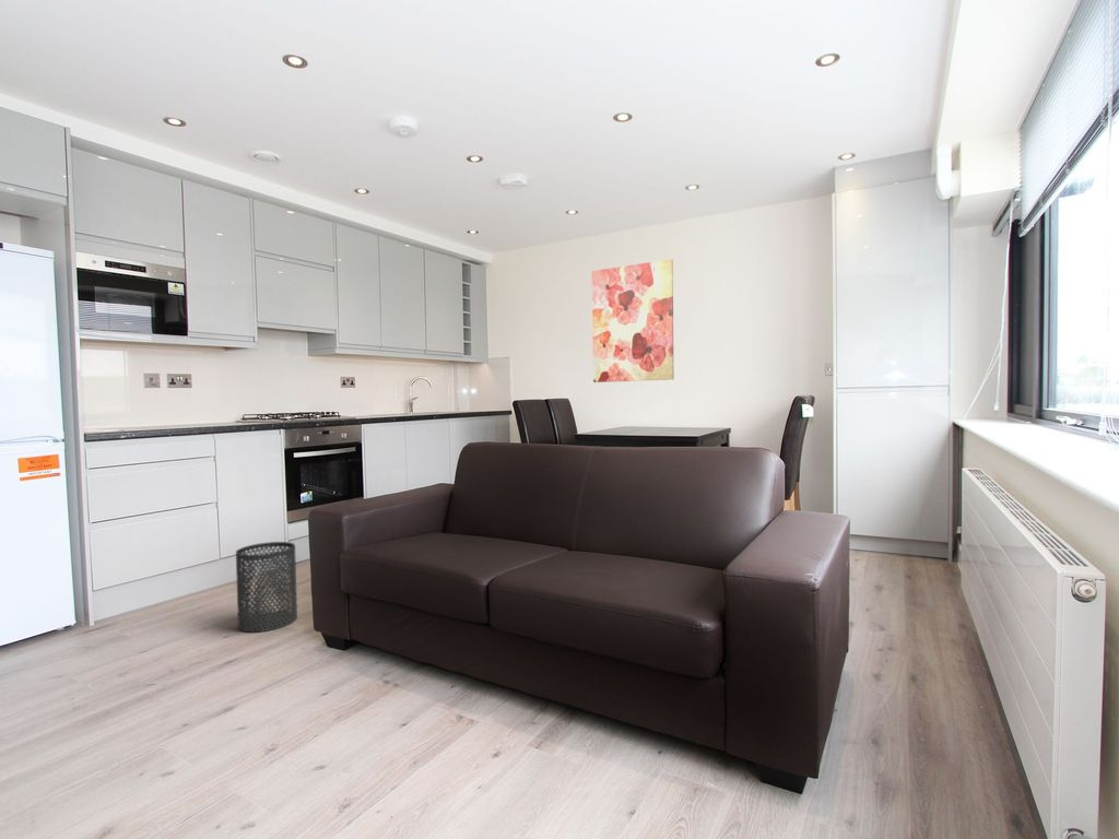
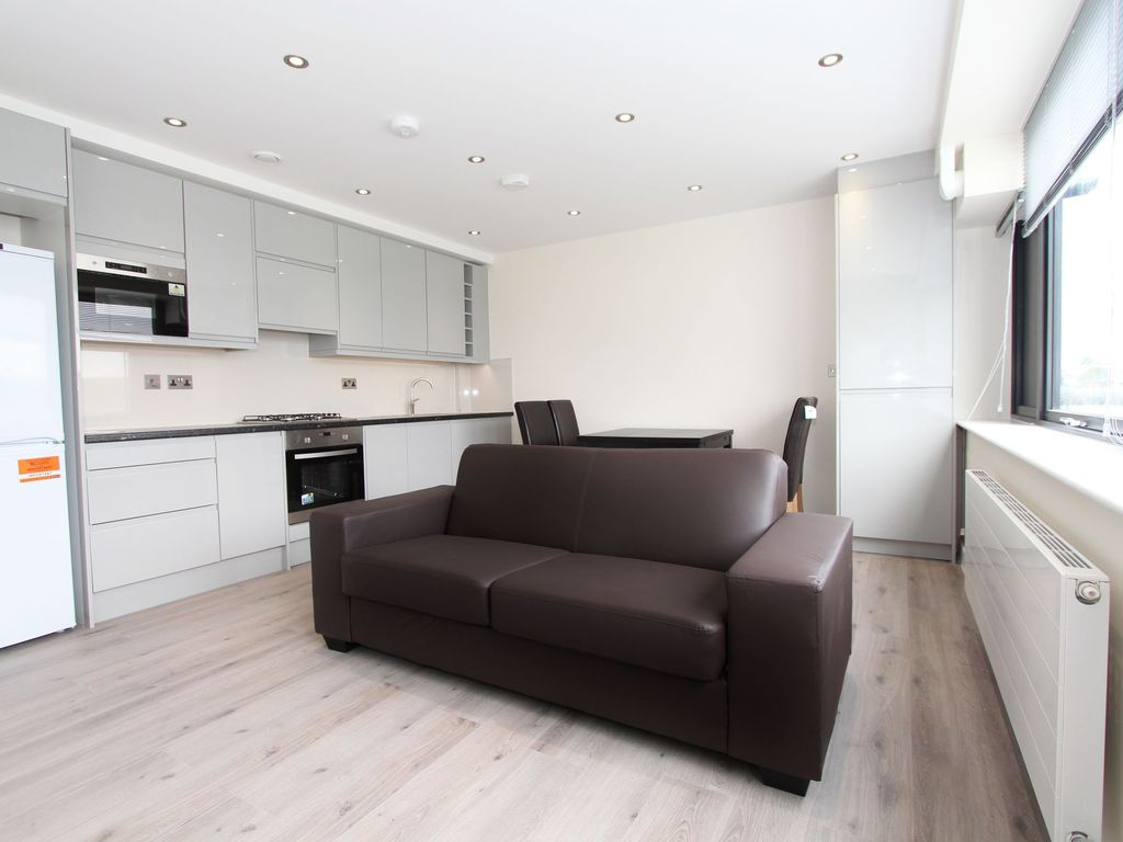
- wall art (631, 323)
- trash can (267, 584)
